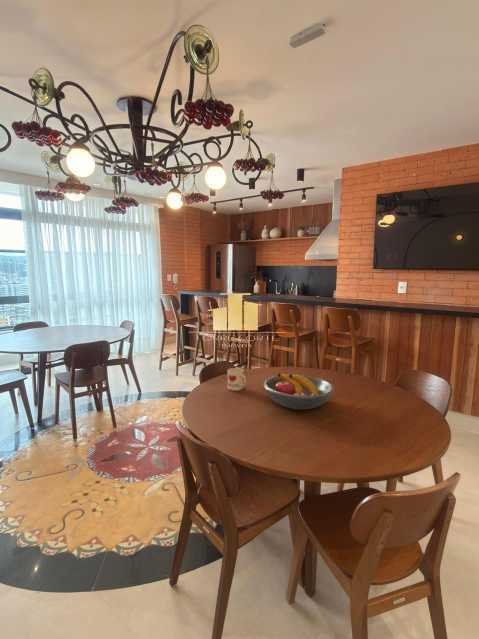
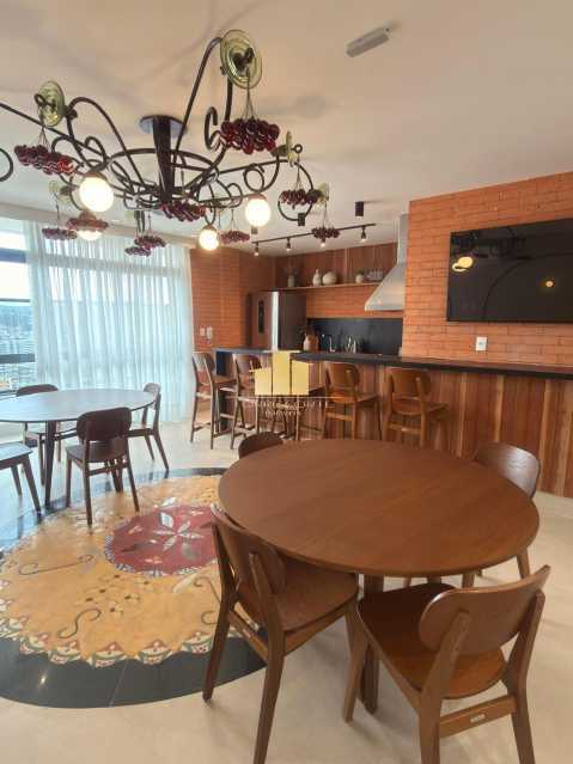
- fruit bowl (297, 391)
- mug (237, 379)
